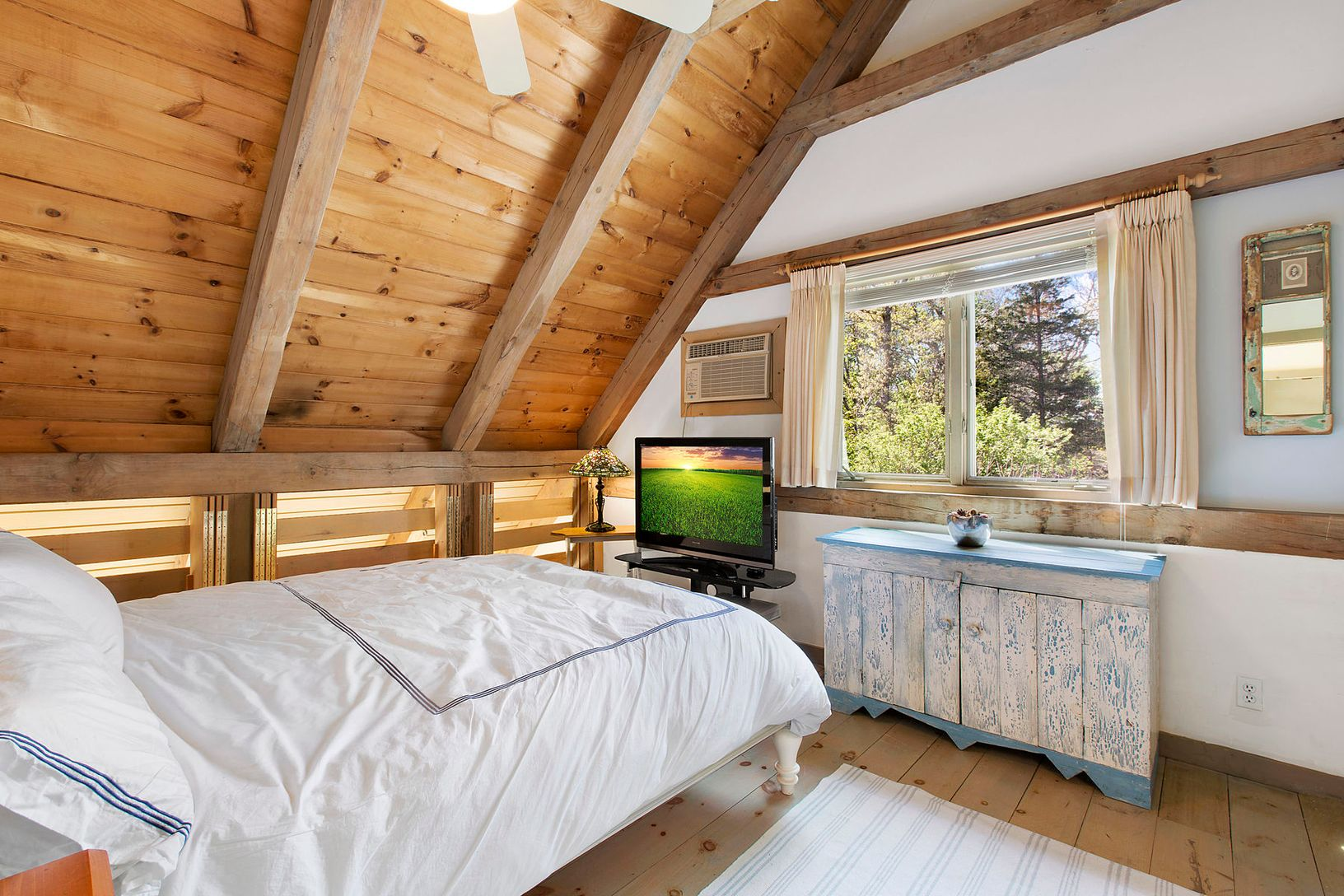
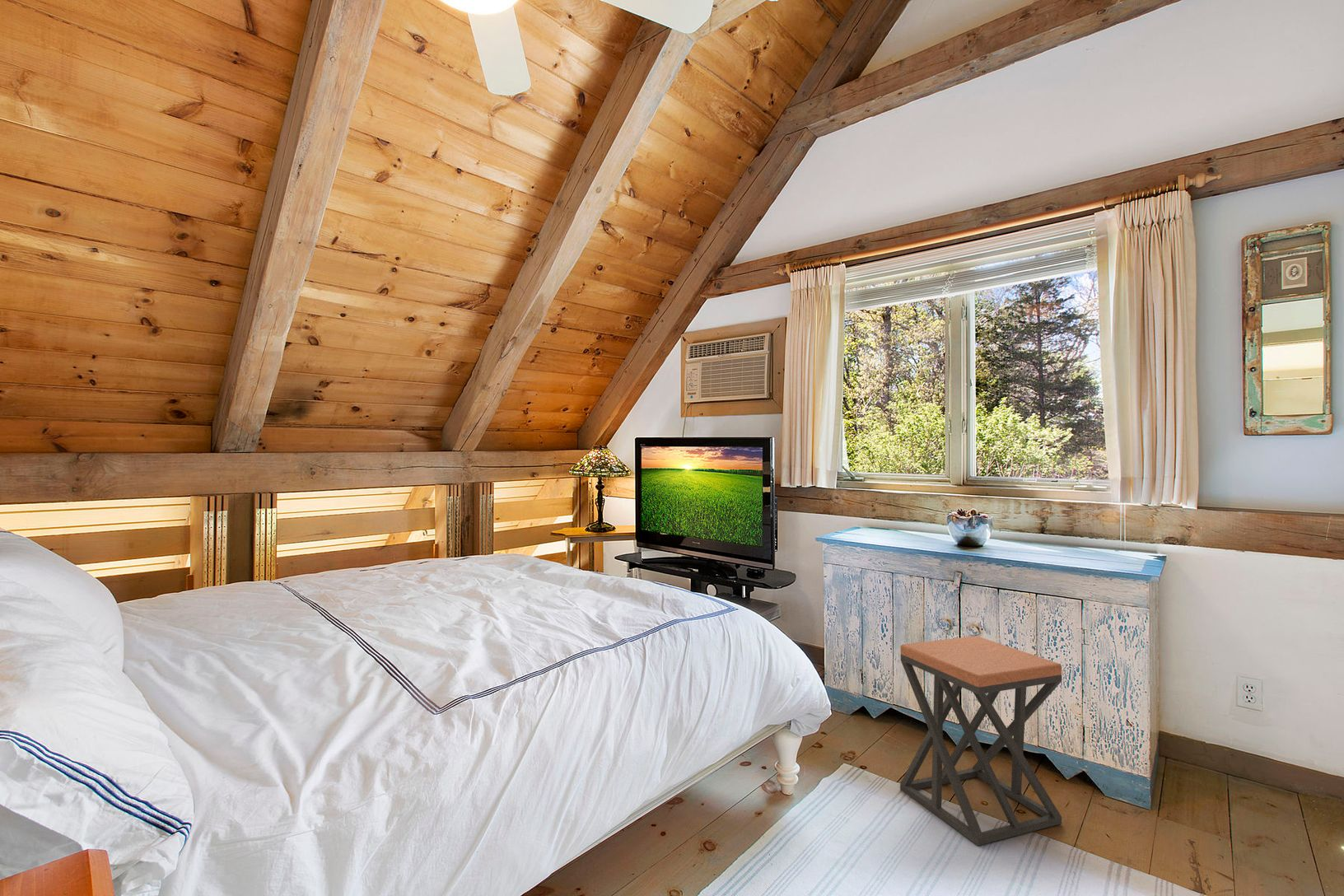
+ stool (977, 729)
